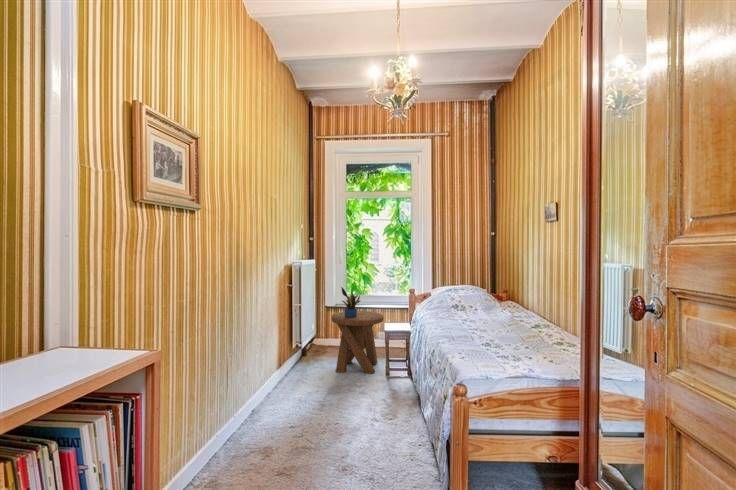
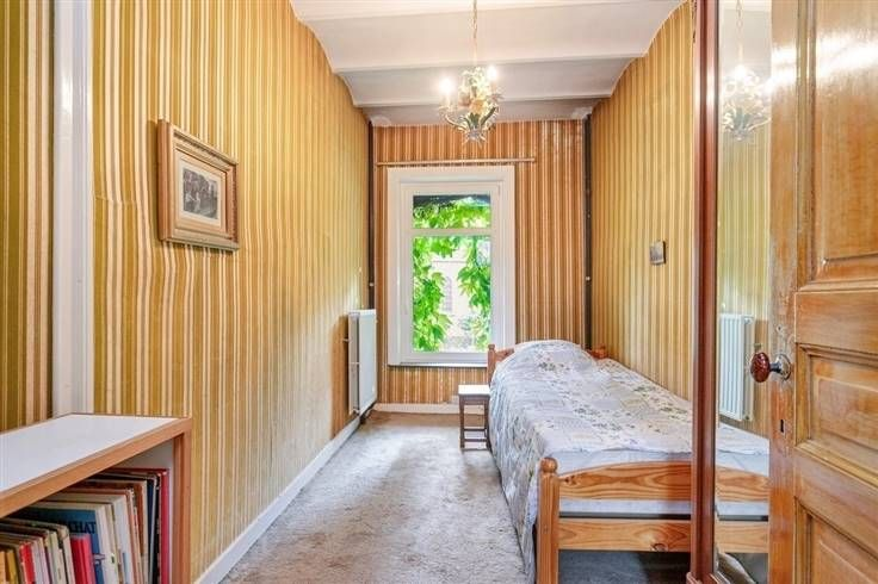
- music stool (357, 341)
- potted plant (350, 301)
